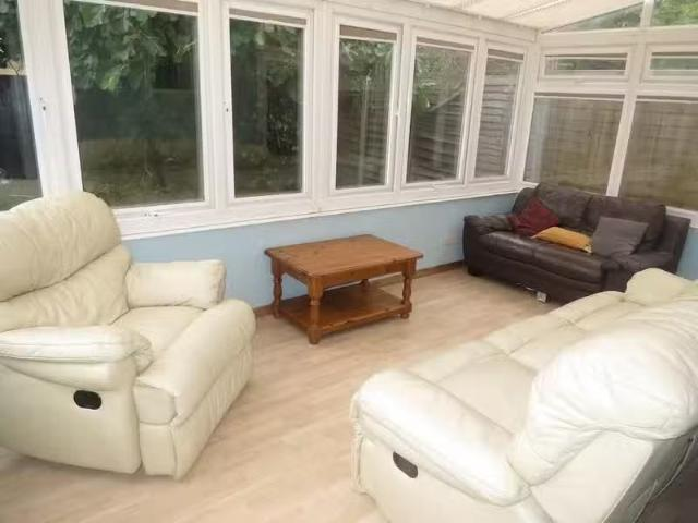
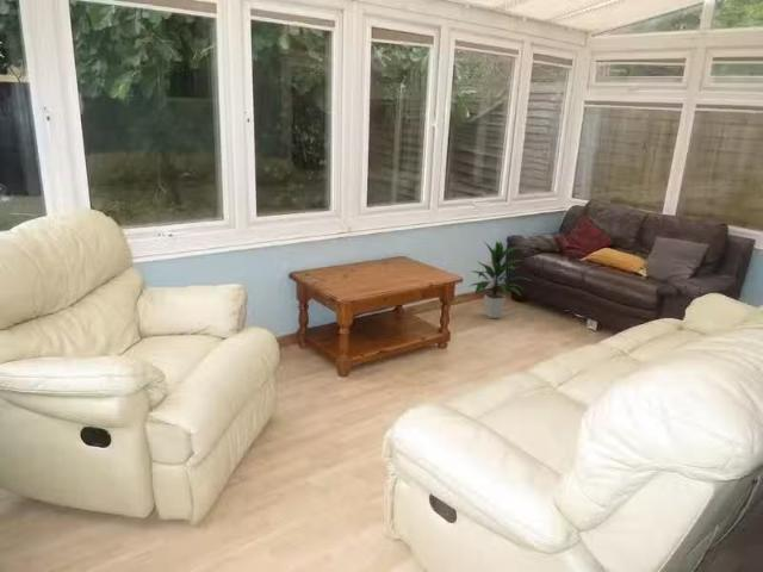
+ indoor plant (496, 278)
